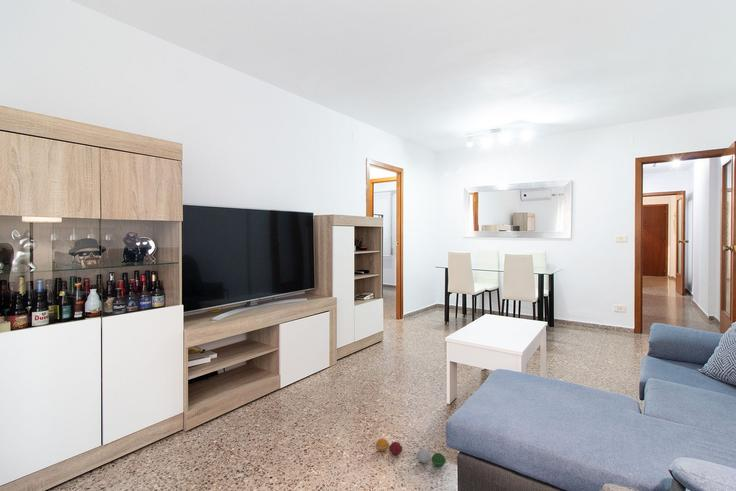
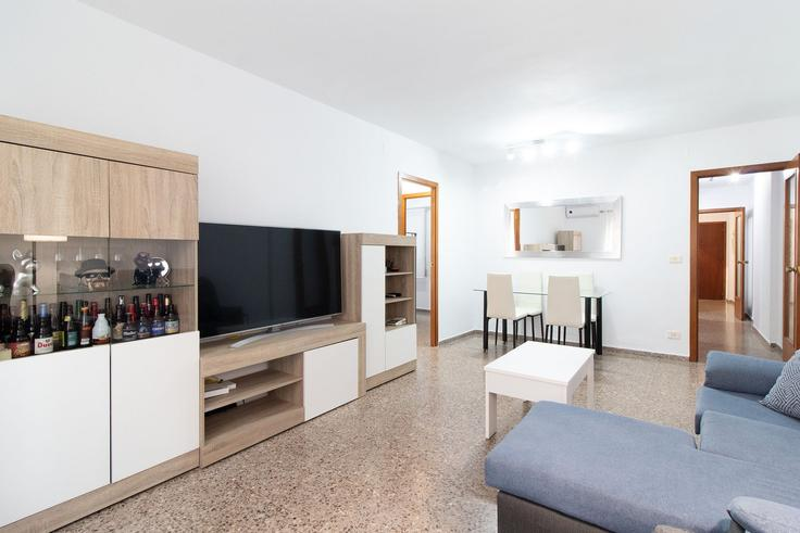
- ball (417, 453)
